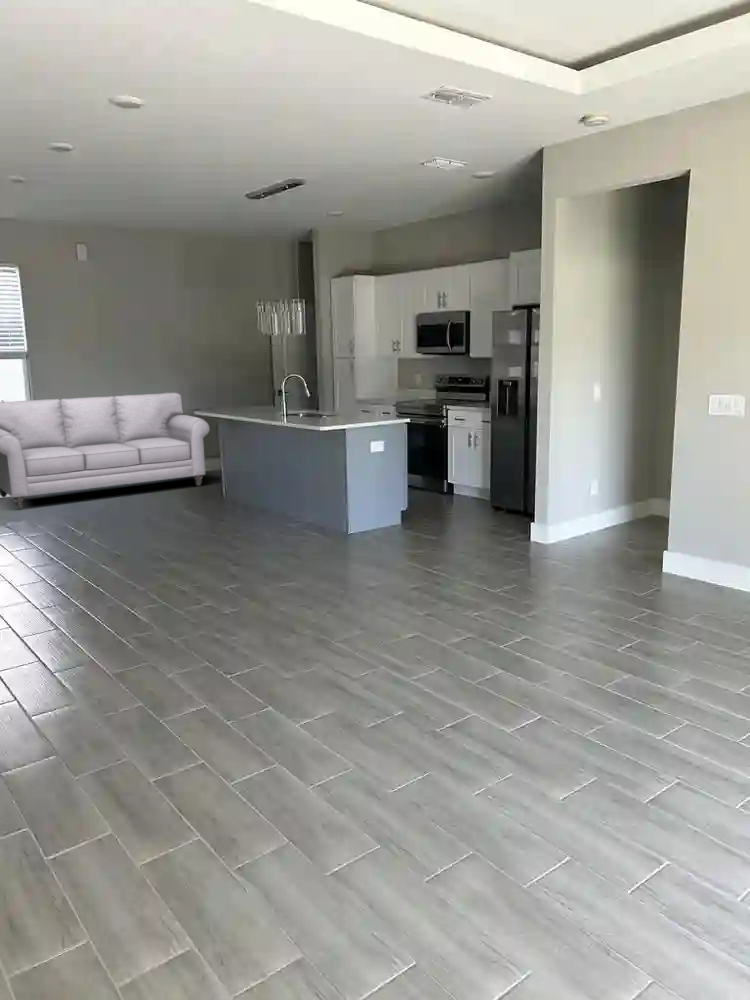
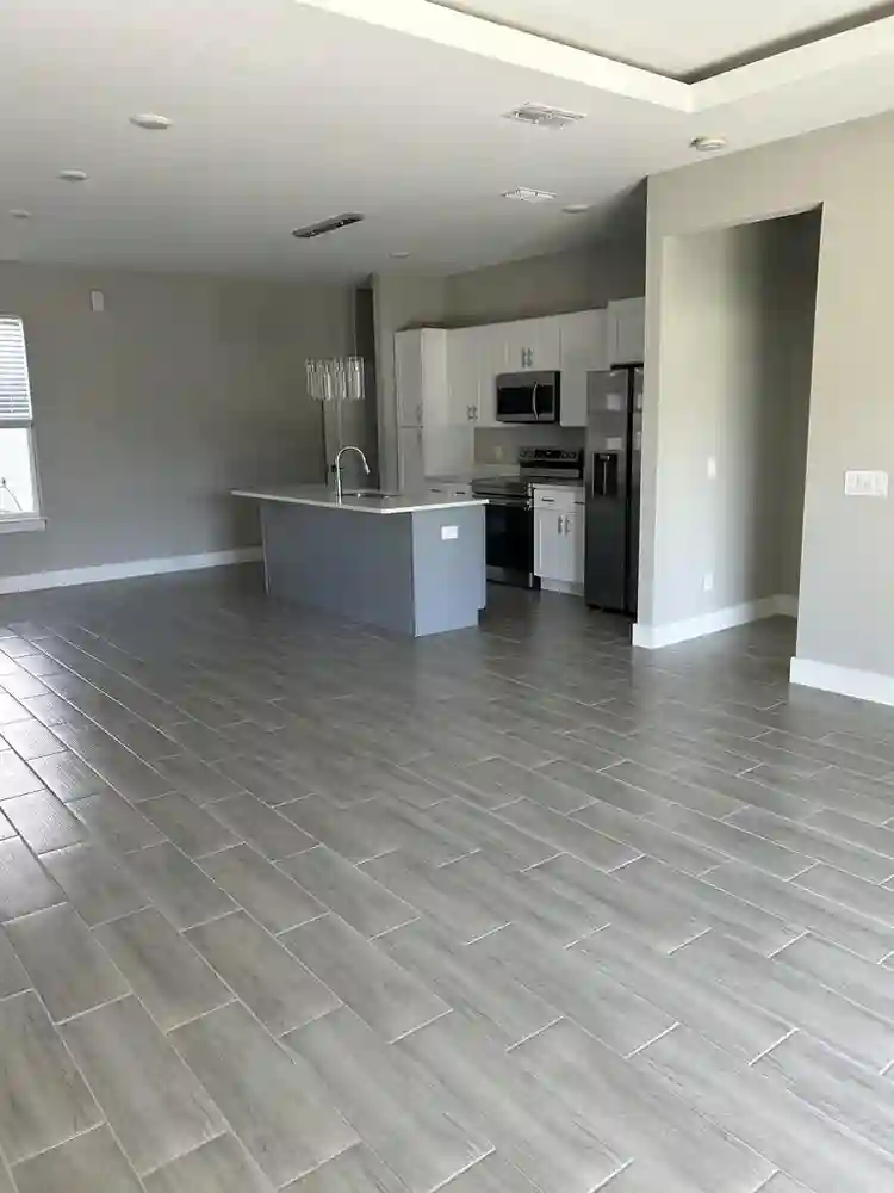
- sofa (99, 445)
